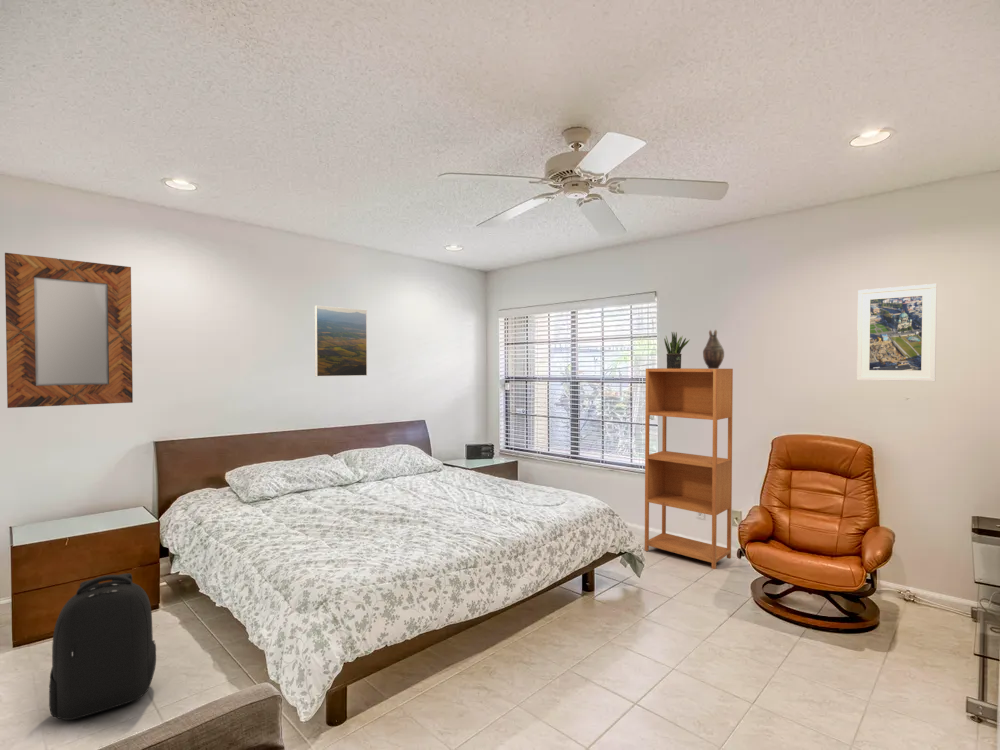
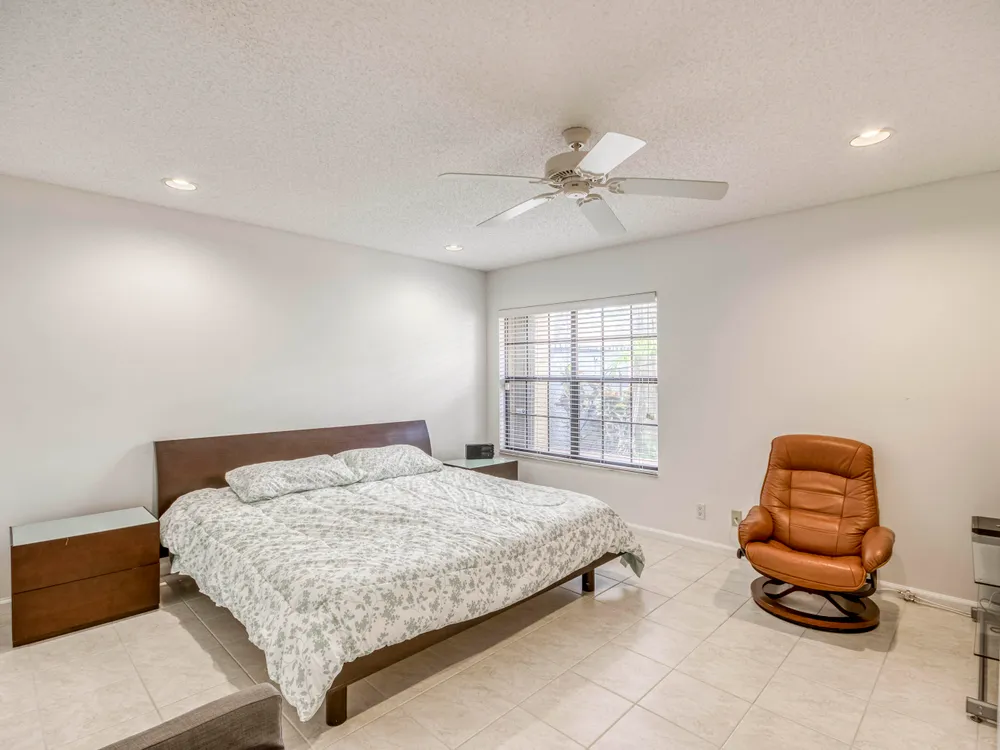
- home mirror (72, 332)
- bookcase (687, 461)
- decorative vase (713, 348)
- potted plant (675, 349)
- backpack (105, 637)
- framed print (895, 334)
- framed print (341, 342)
